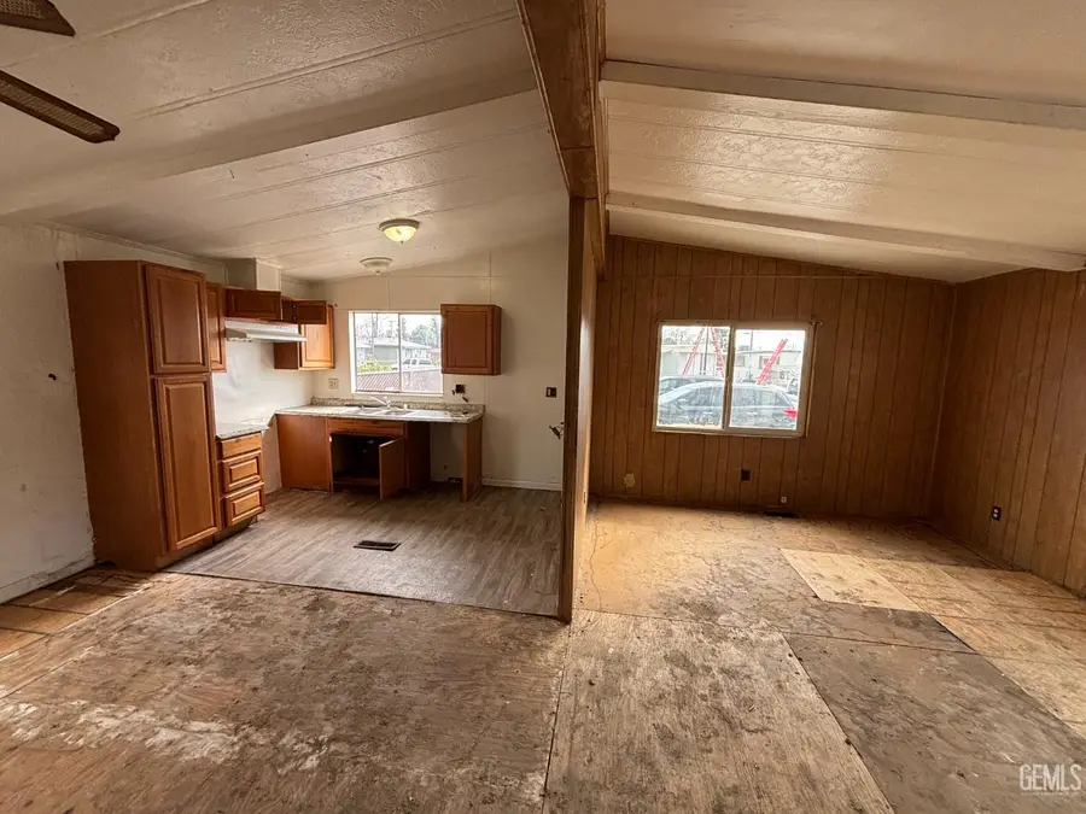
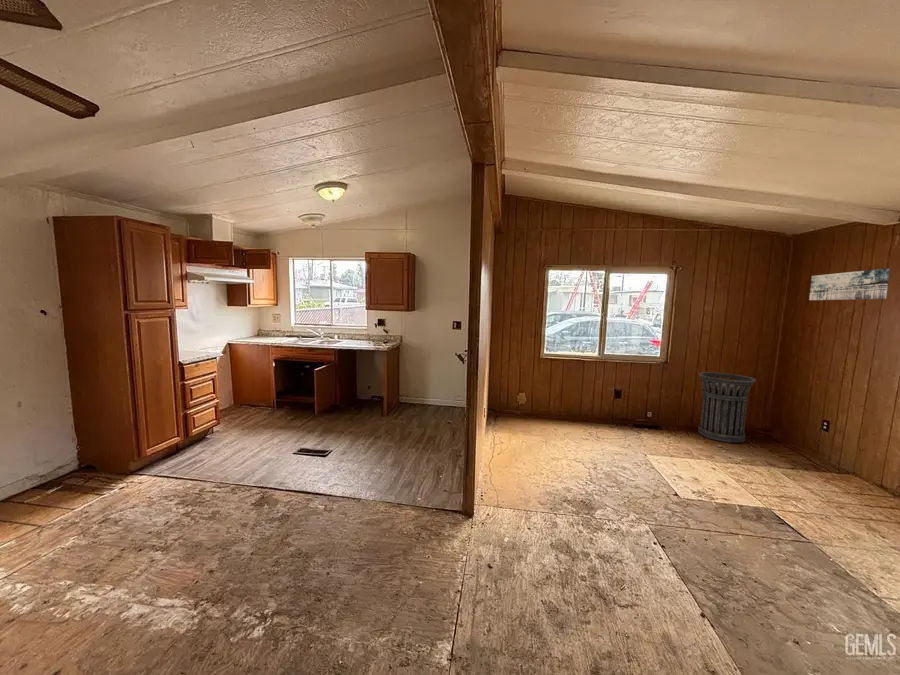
+ trash can (723, 406)
+ wall art (844, 286)
